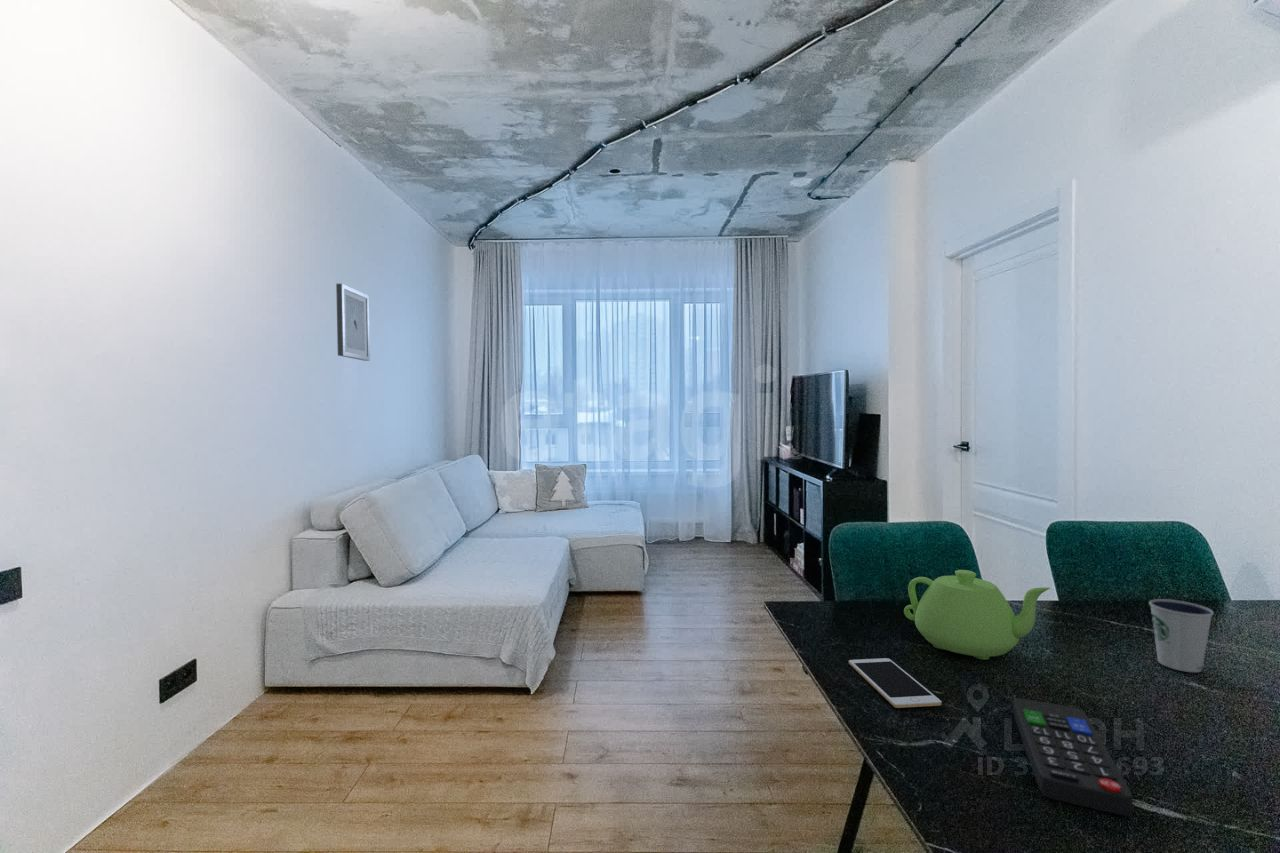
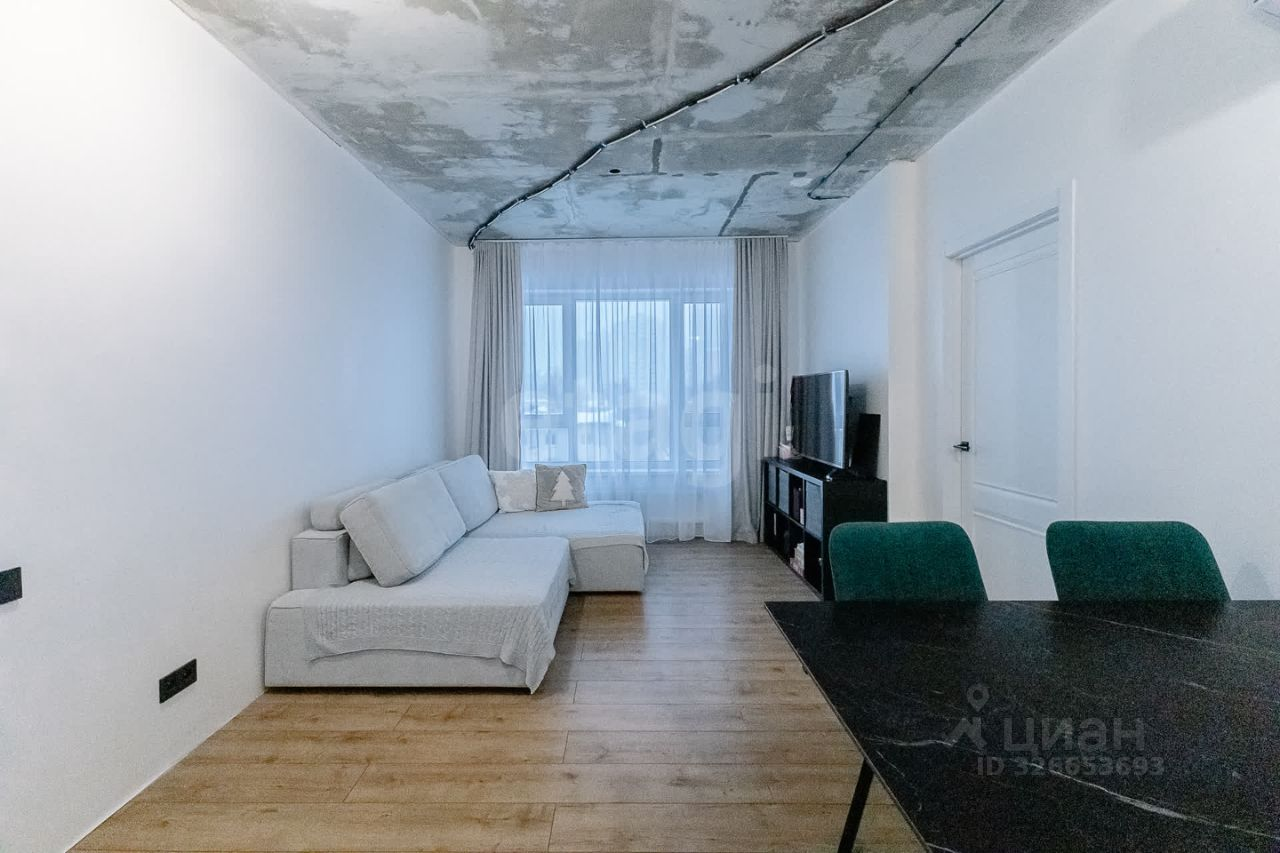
- remote control (1064, 747)
- teapot (971, 610)
- wall art (353, 324)
- cell phone (891, 680)
- dixie cup (1179, 636)
